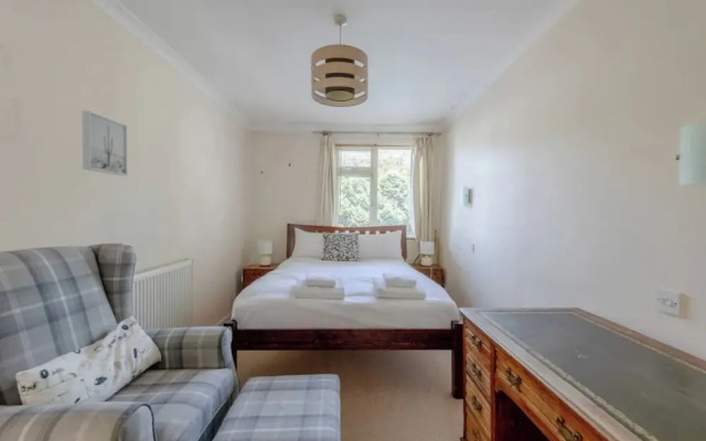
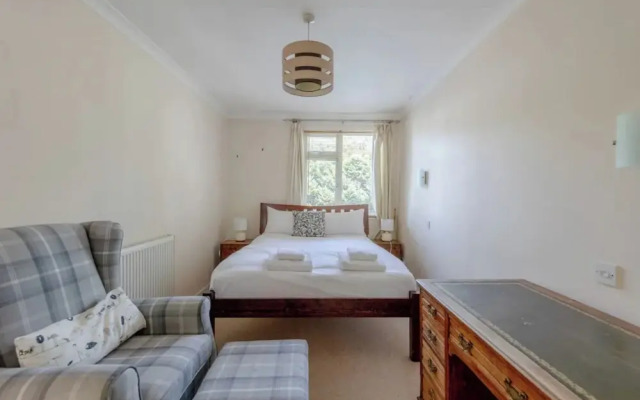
- wall art (106, 146)
